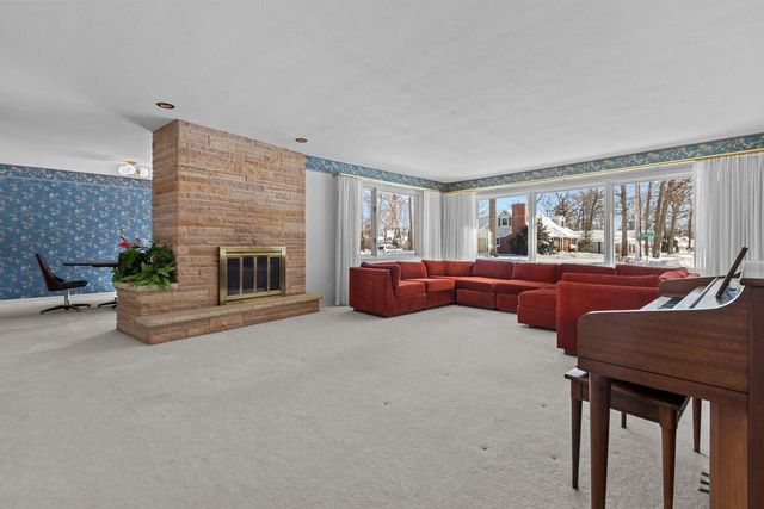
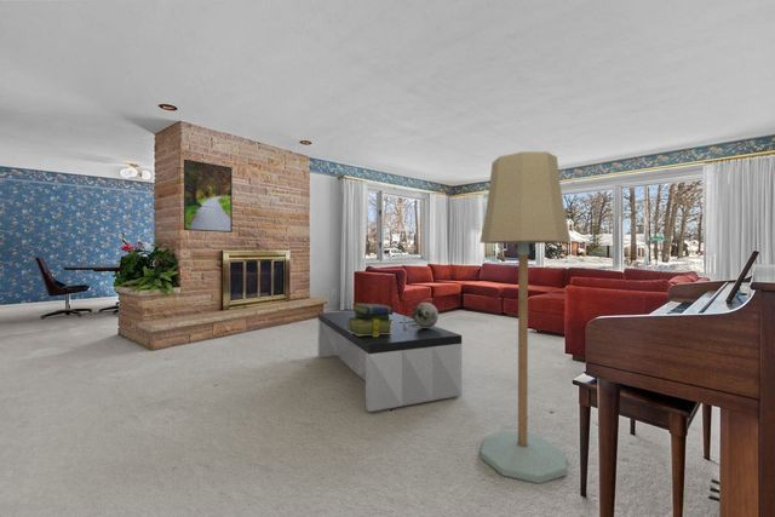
+ decorative sphere (425, 315)
+ floor lamp (522, 309)
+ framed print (208, 197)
+ coffee table (378, 343)
+ stack of books (371, 317)
